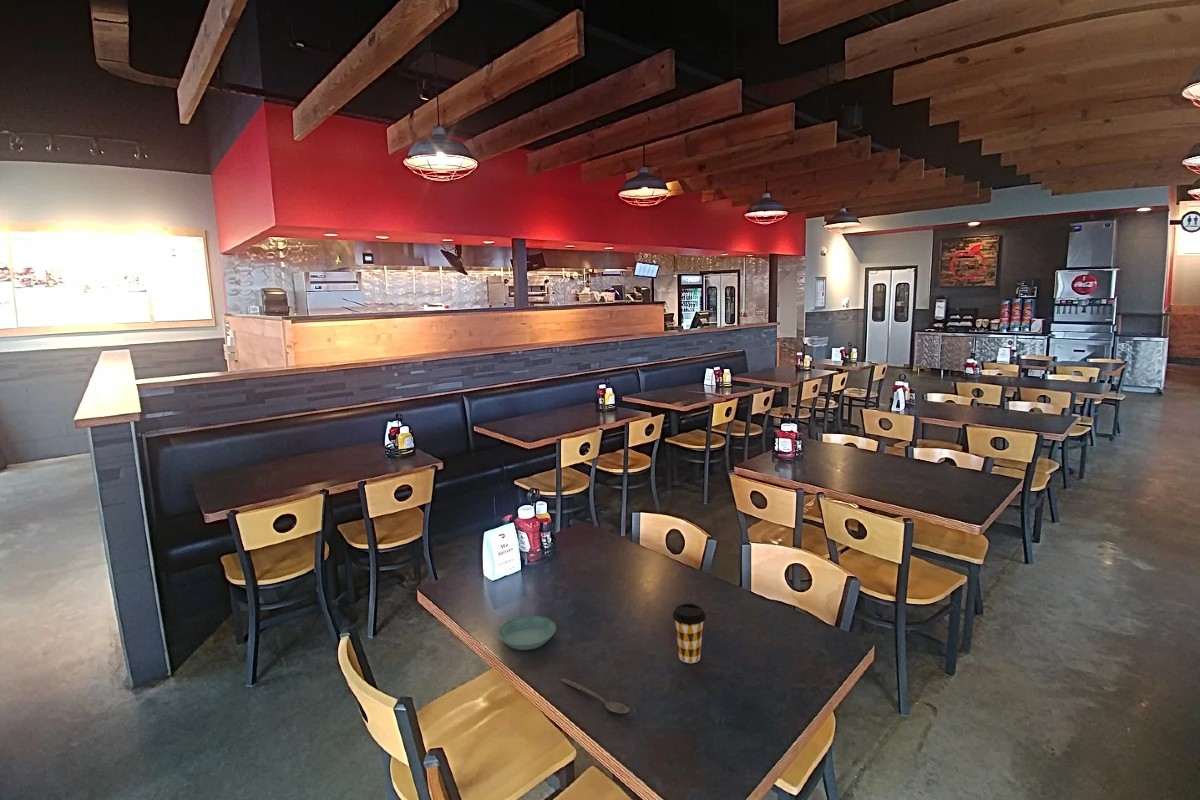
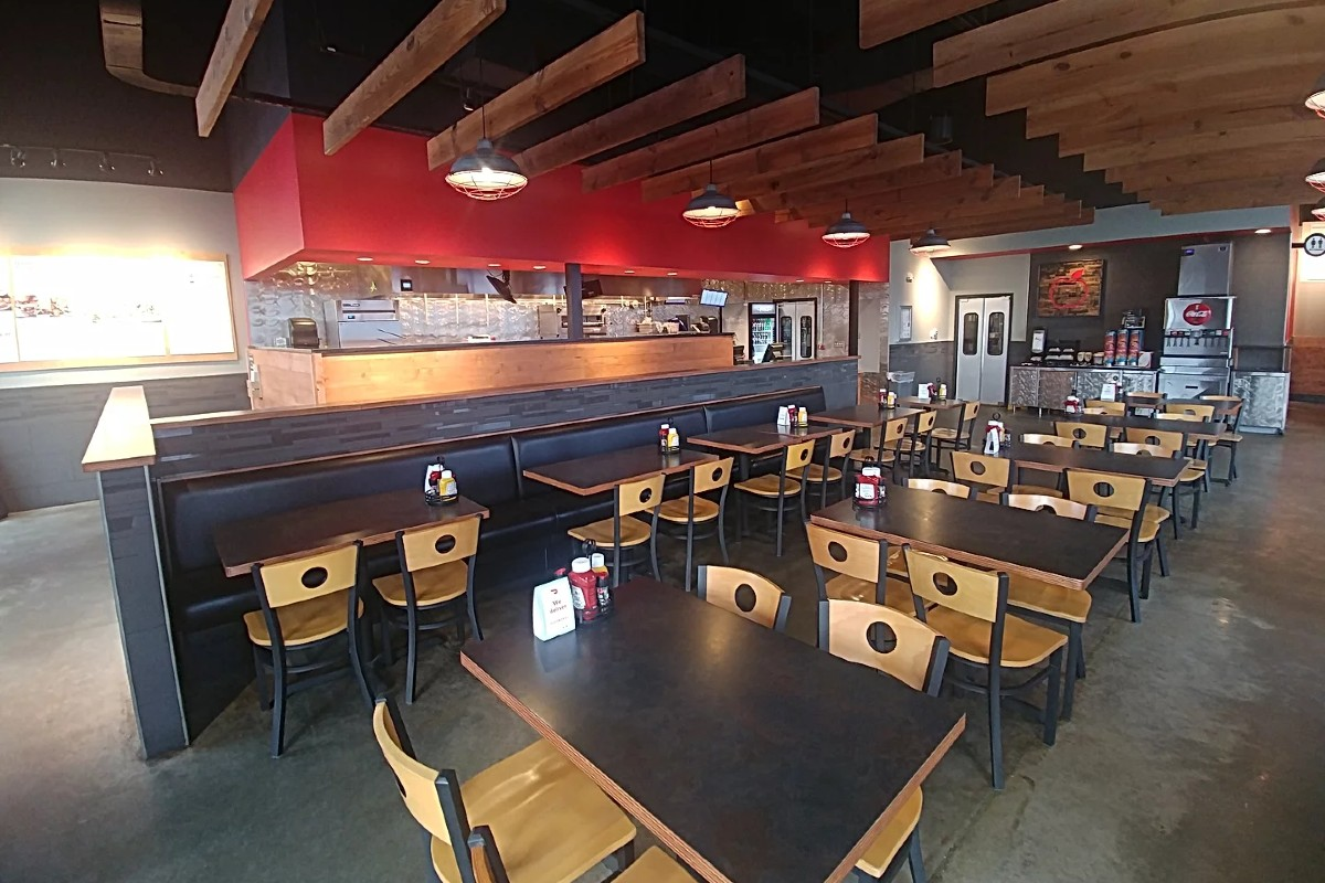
- spoon (593, 694)
- saucer (527, 634)
- coffee cup (689, 633)
